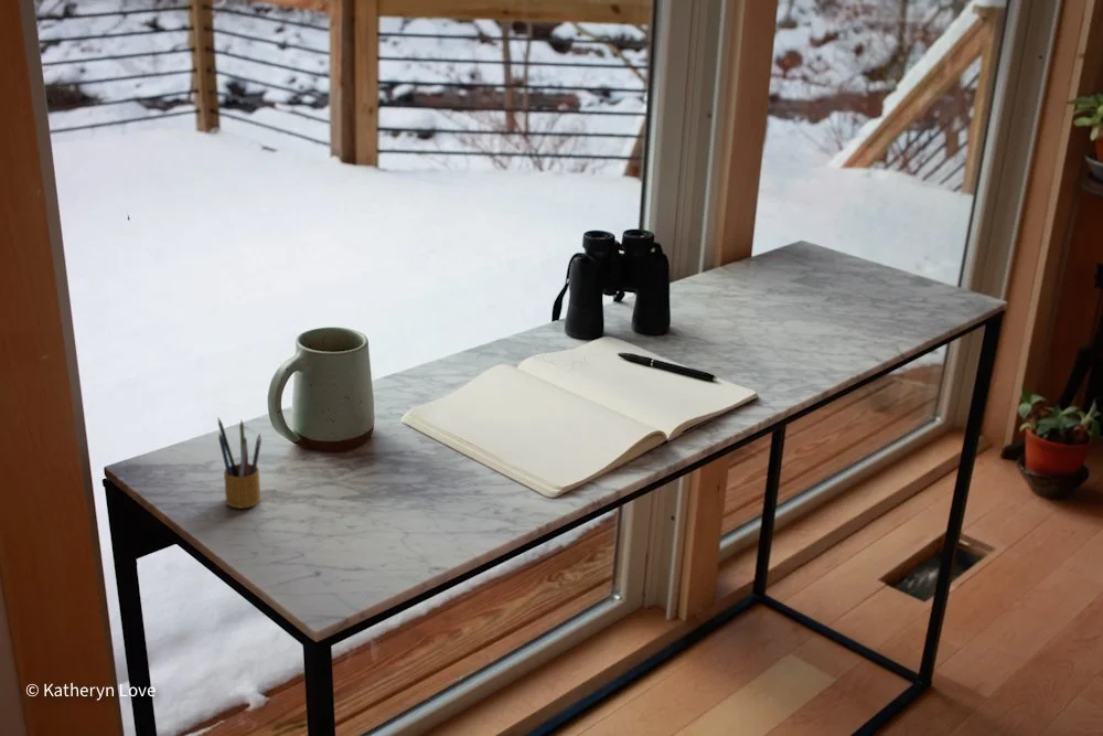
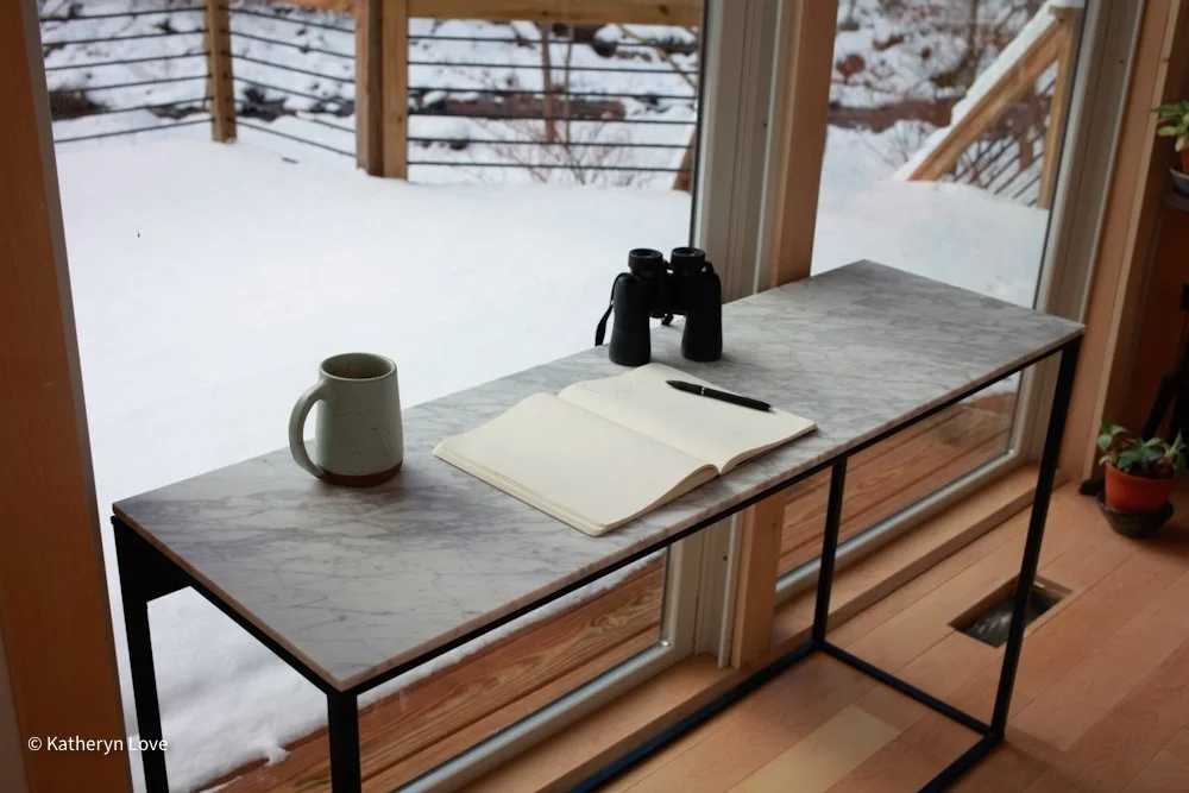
- pencil box (238, 463)
